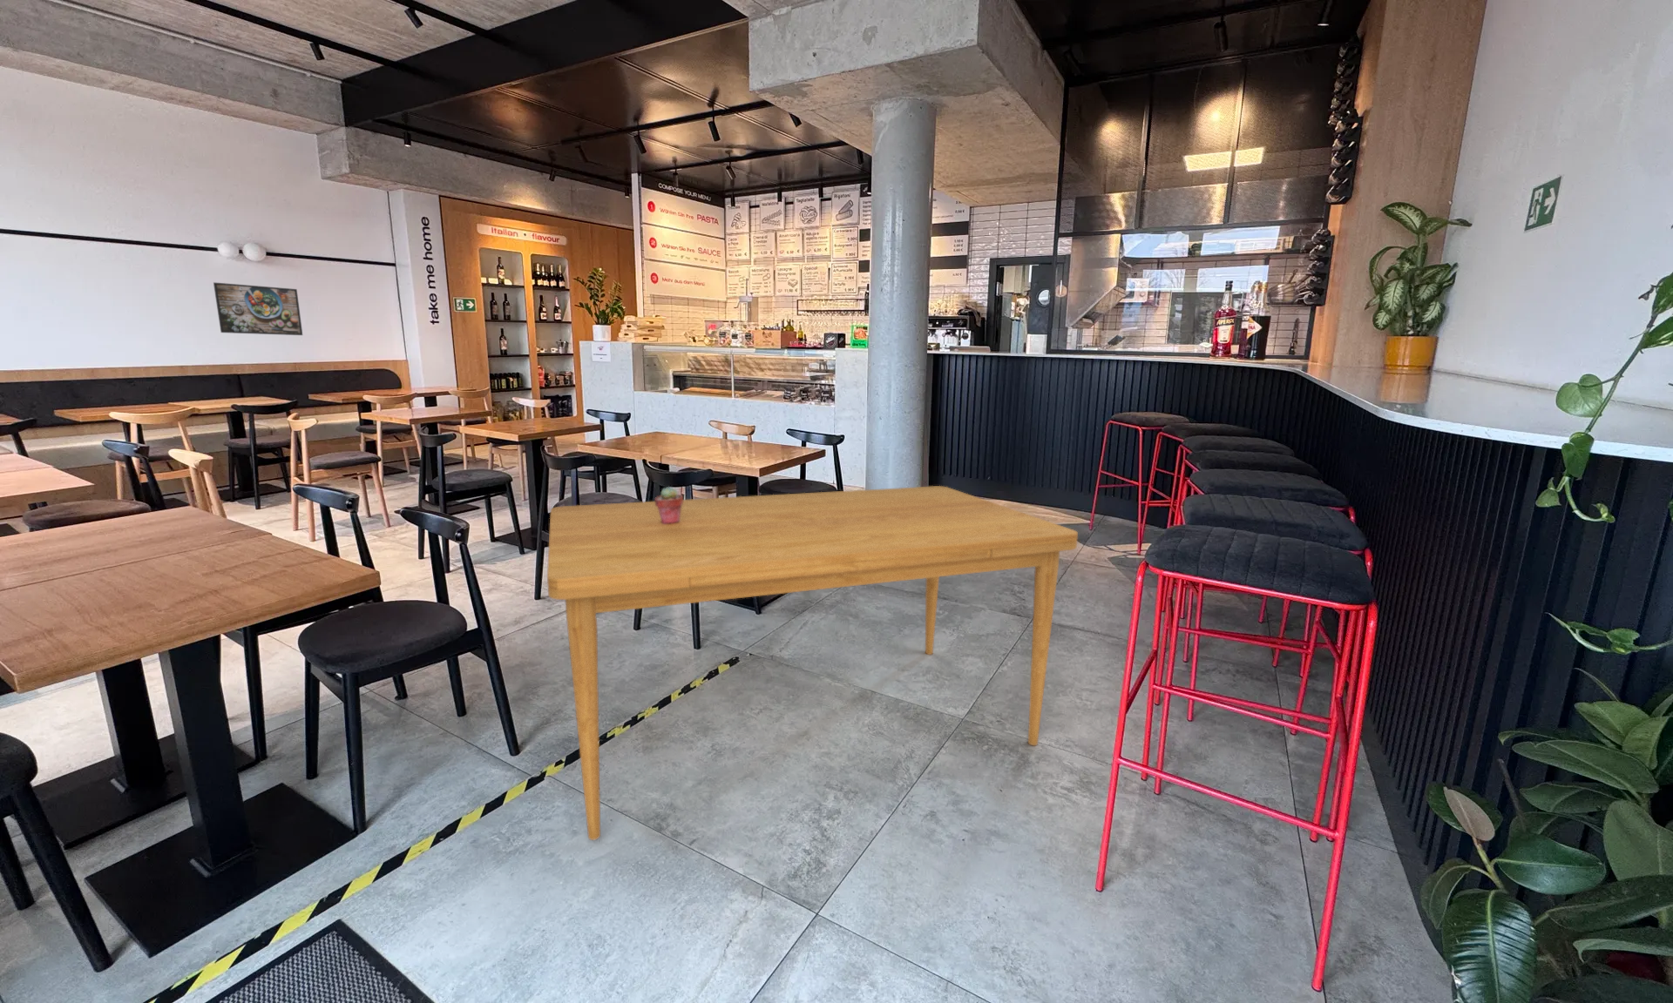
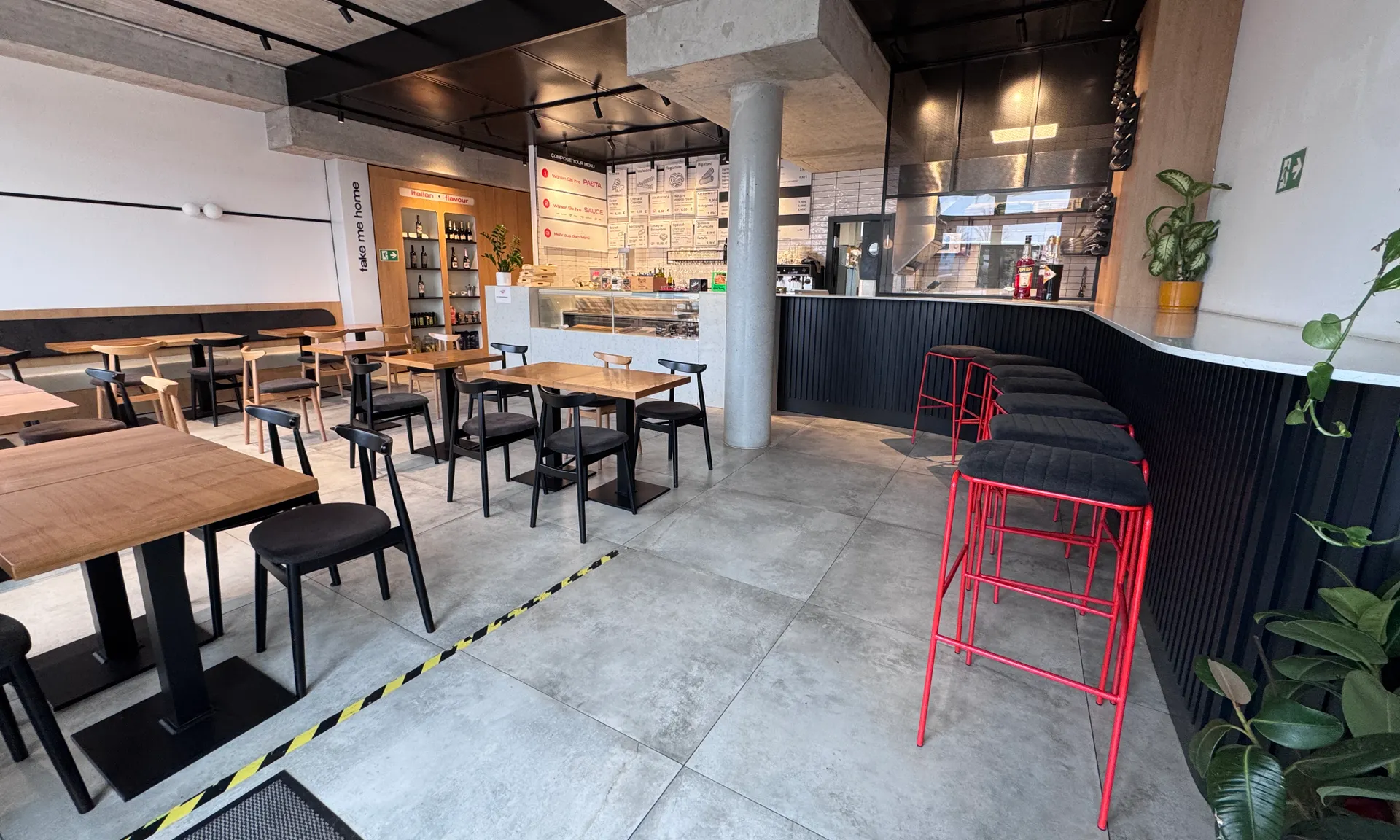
- dining table (799, 591)
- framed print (259, 310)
- potted succulent (669, 503)
